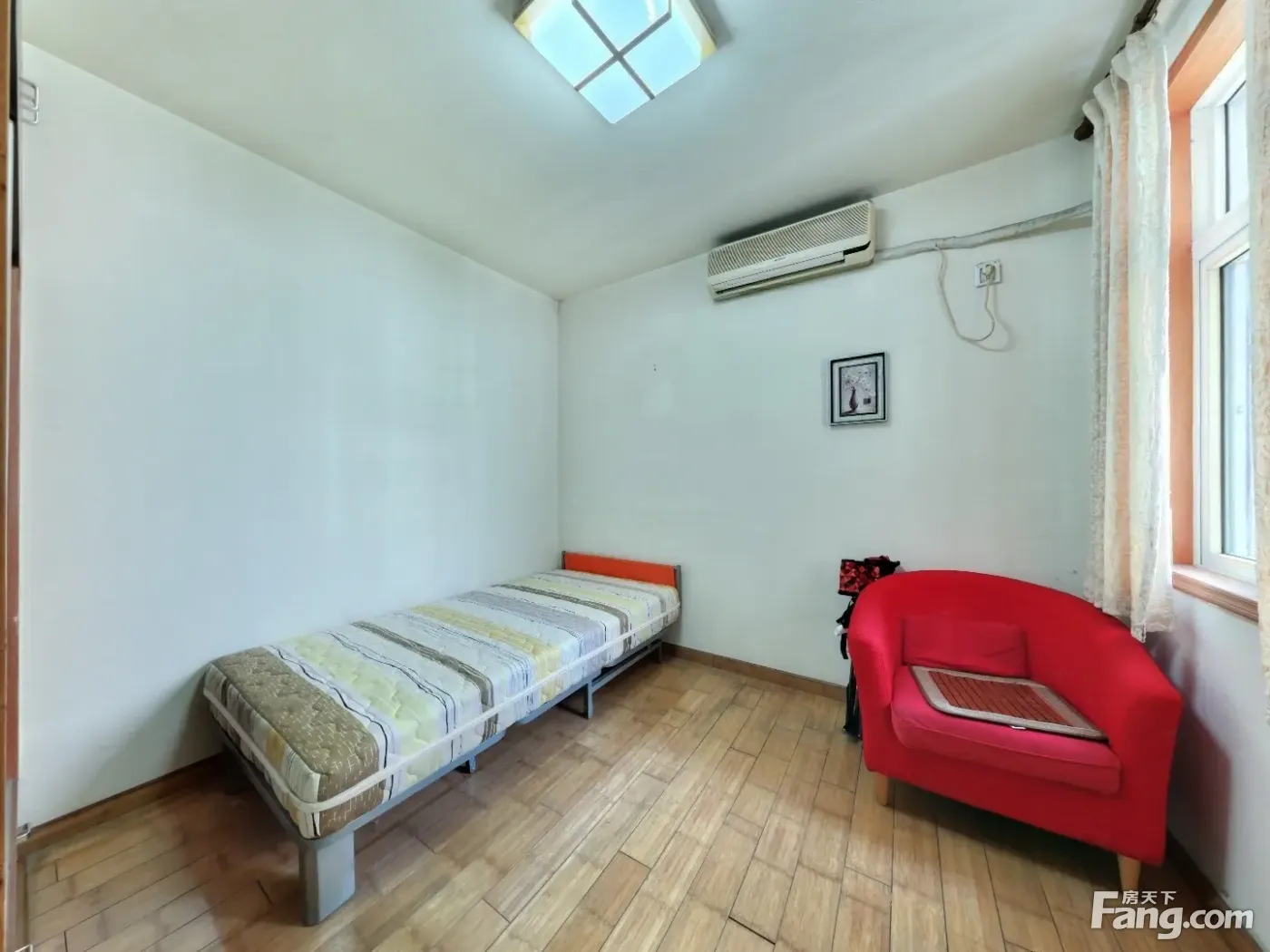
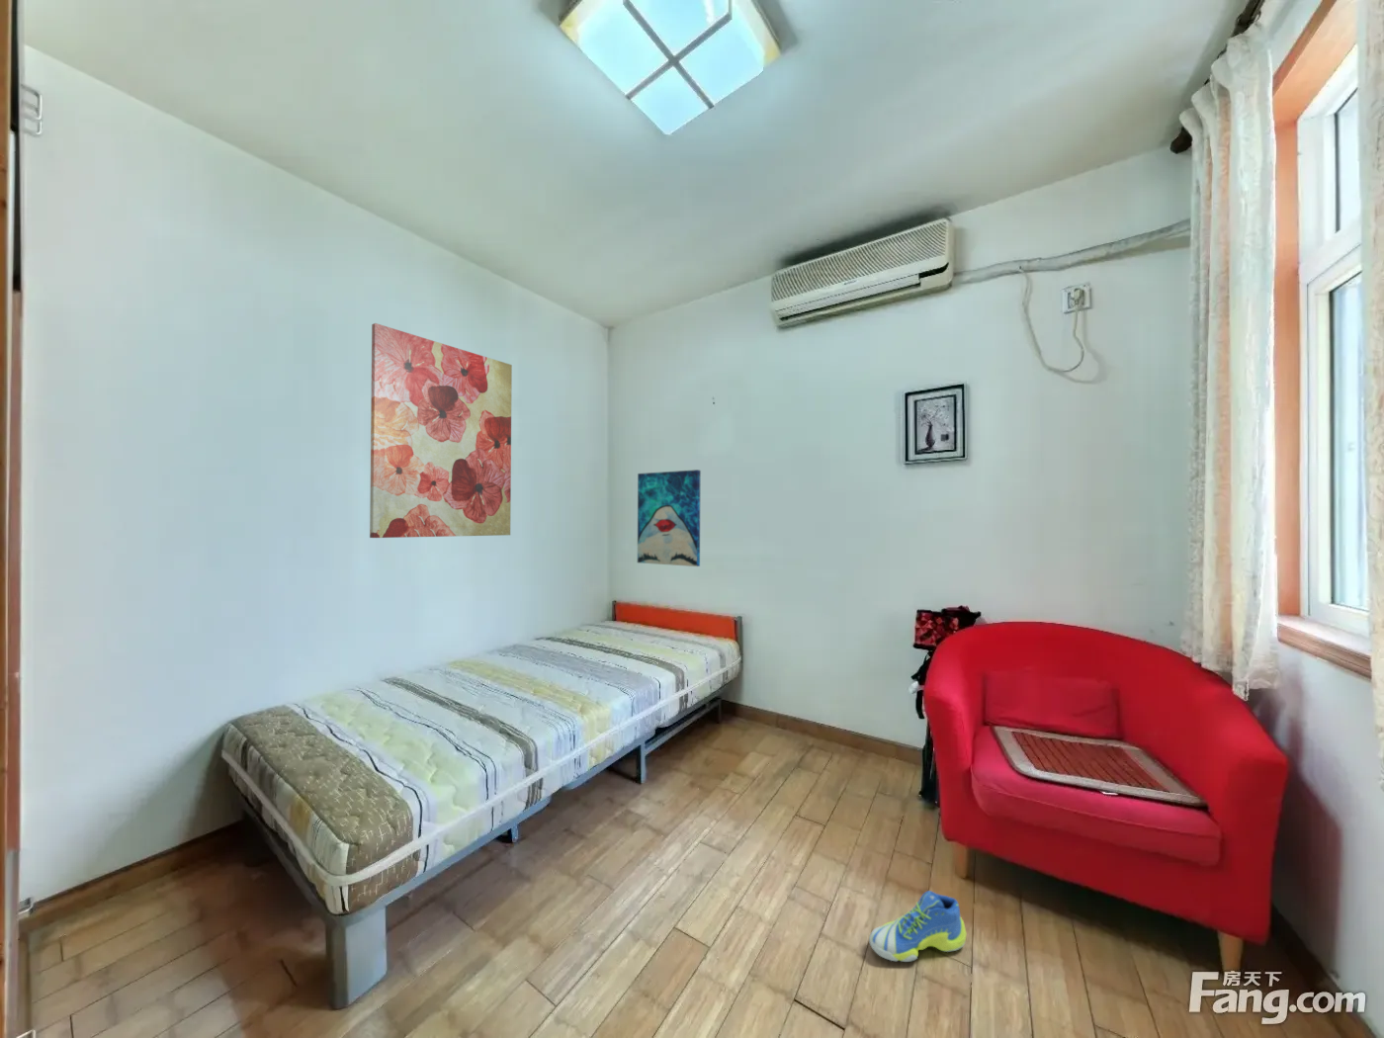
+ wall art (667, 518)
+ wall art (449, 440)
+ sneaker (915, 918)
